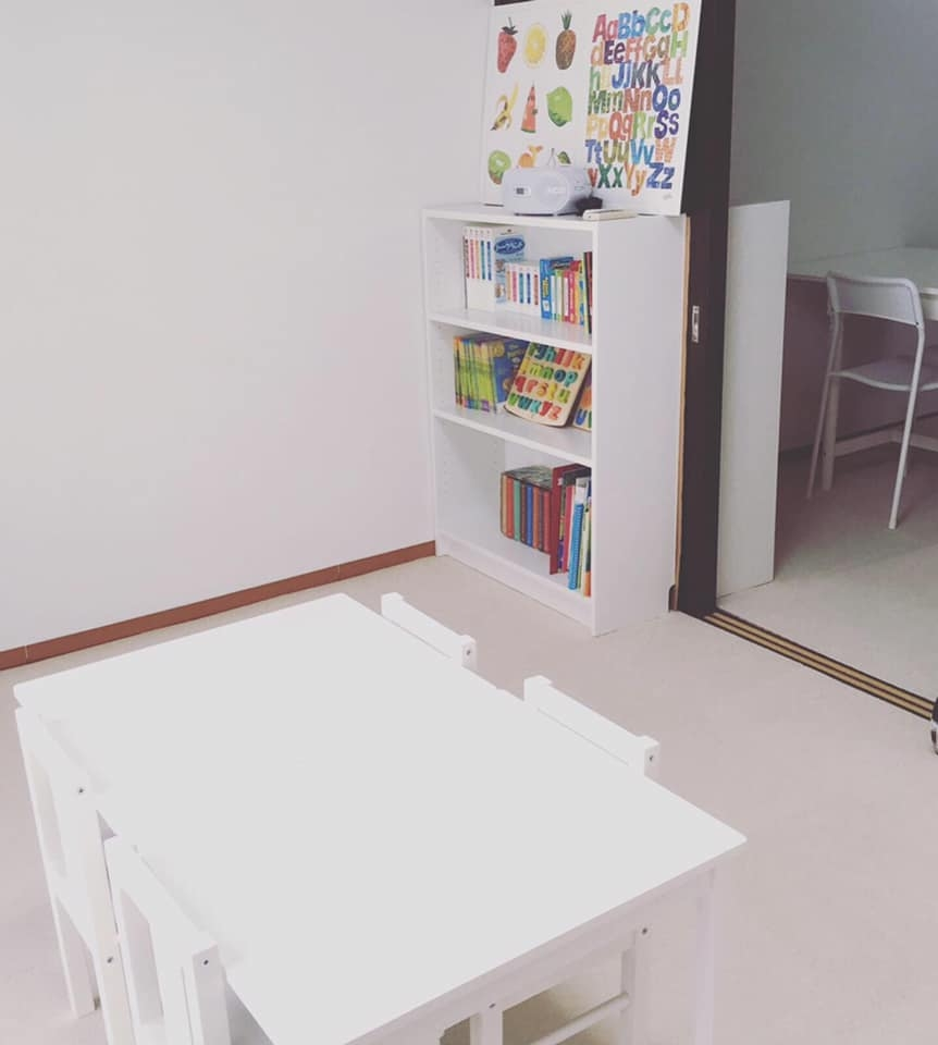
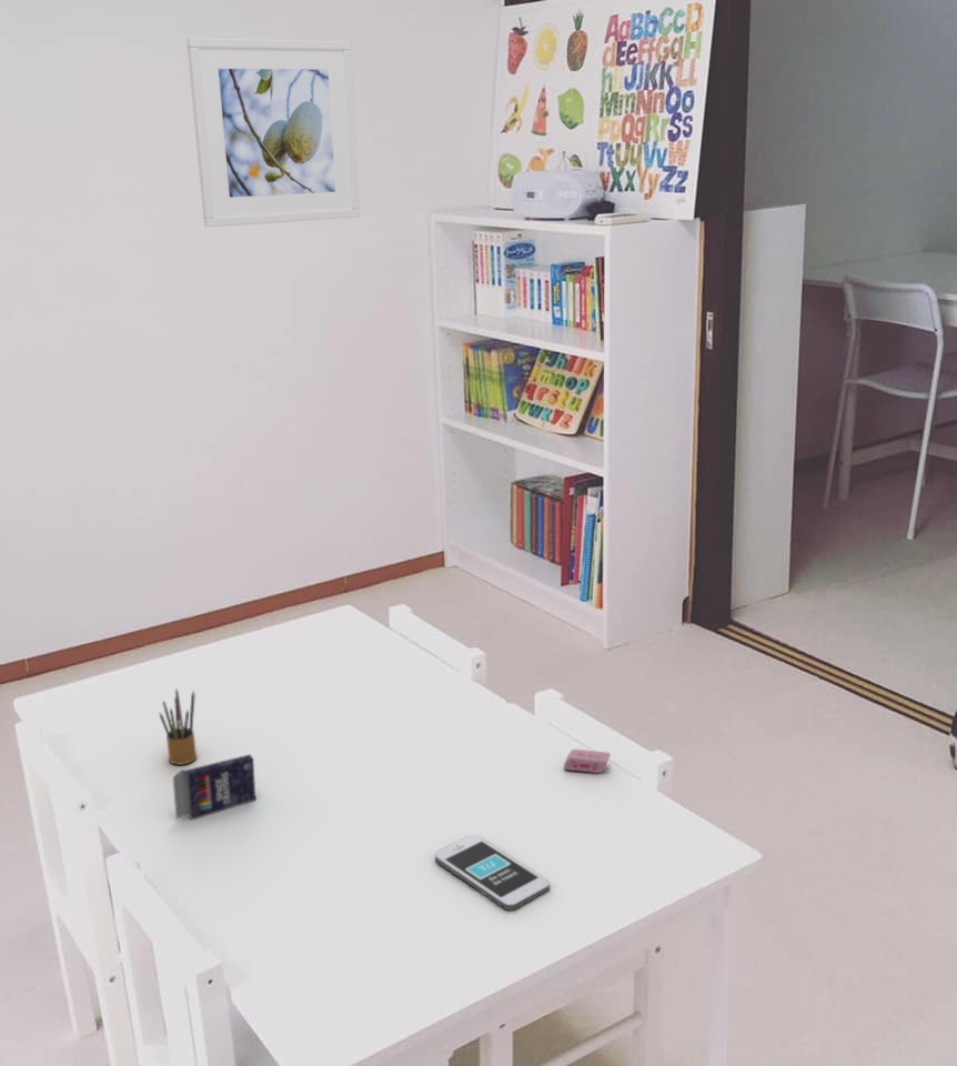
+ smartphone (491, 869)
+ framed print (278, 132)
+ crayon box (214, 786)
+ pencil box (181, 728)
+ eraser (586, 761)
